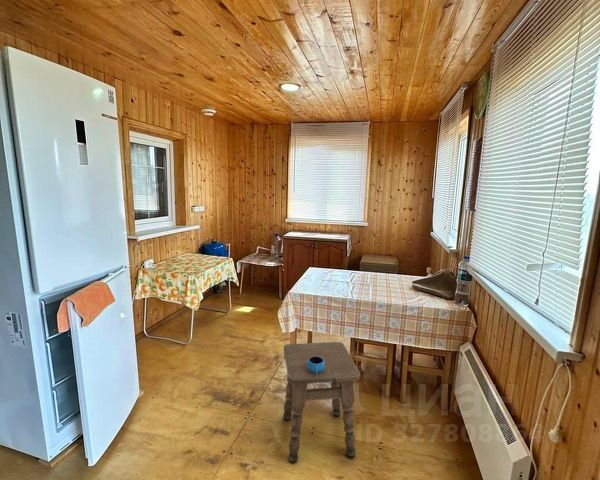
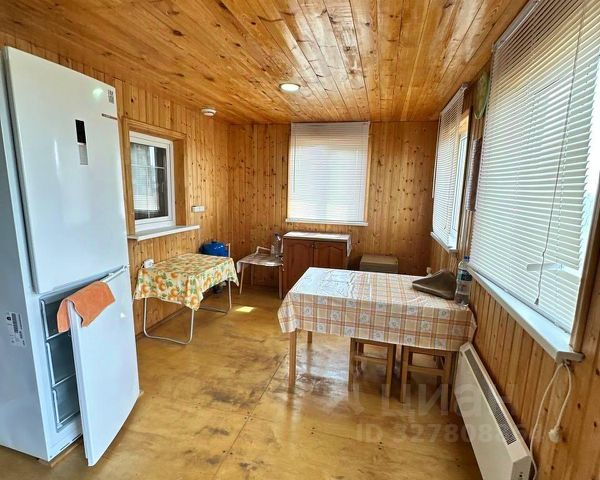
- side table (317, 397)
- mug (316, 365)
